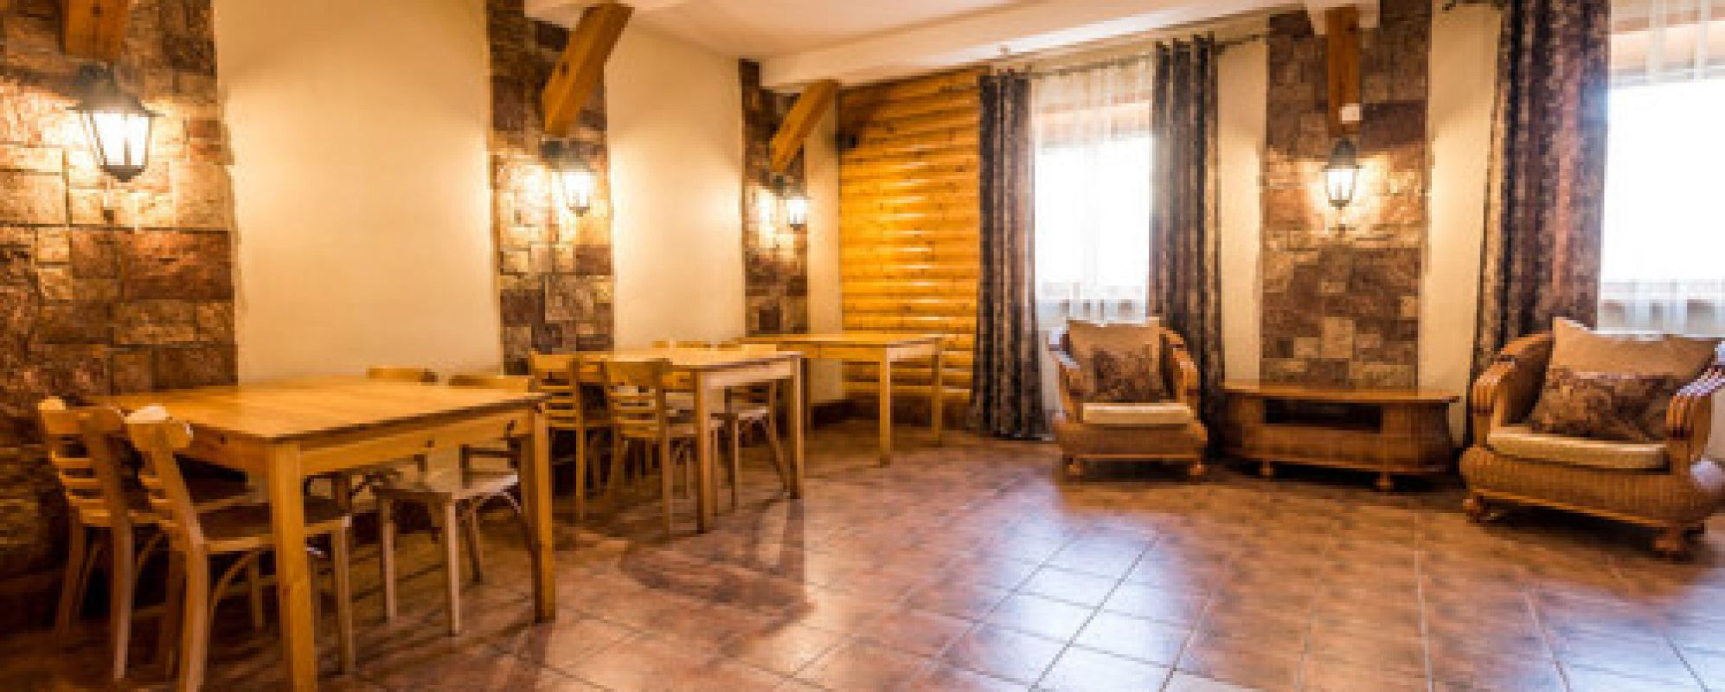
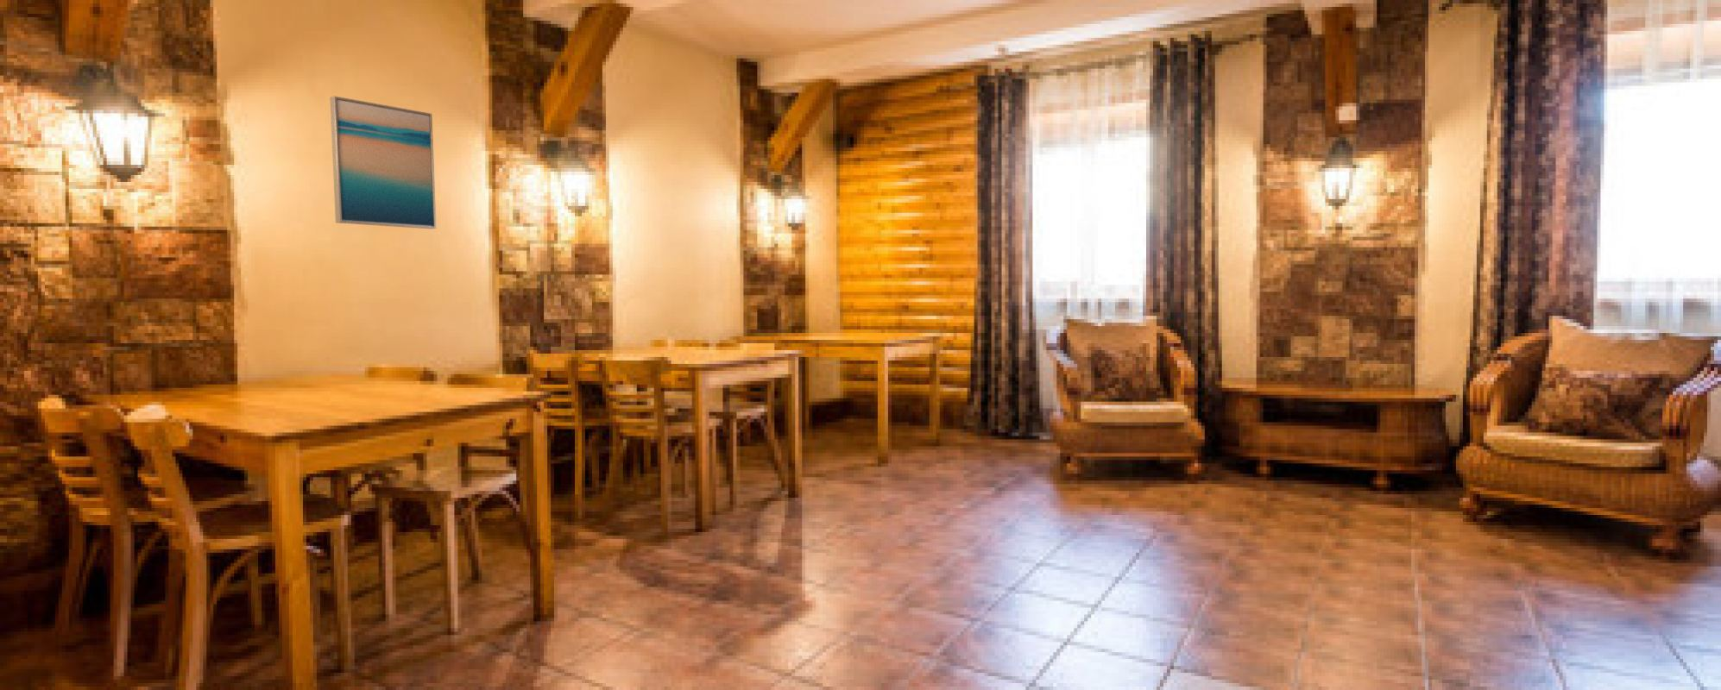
+ wall art (385, 166)
